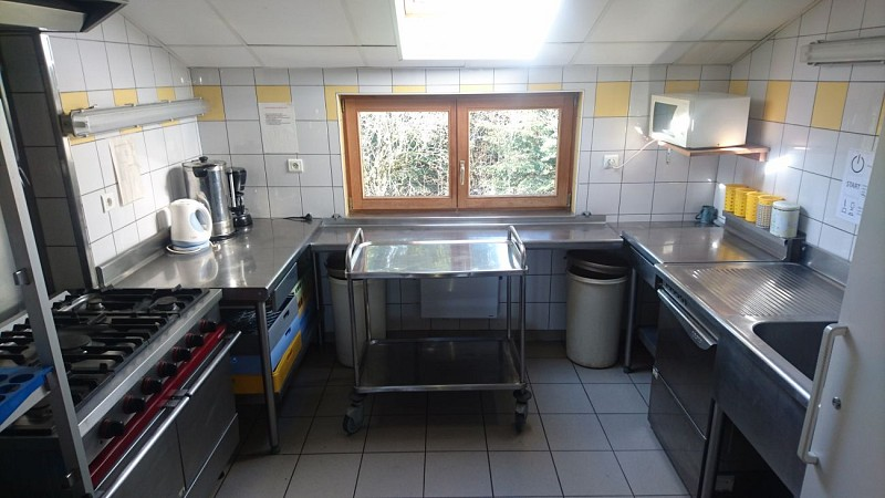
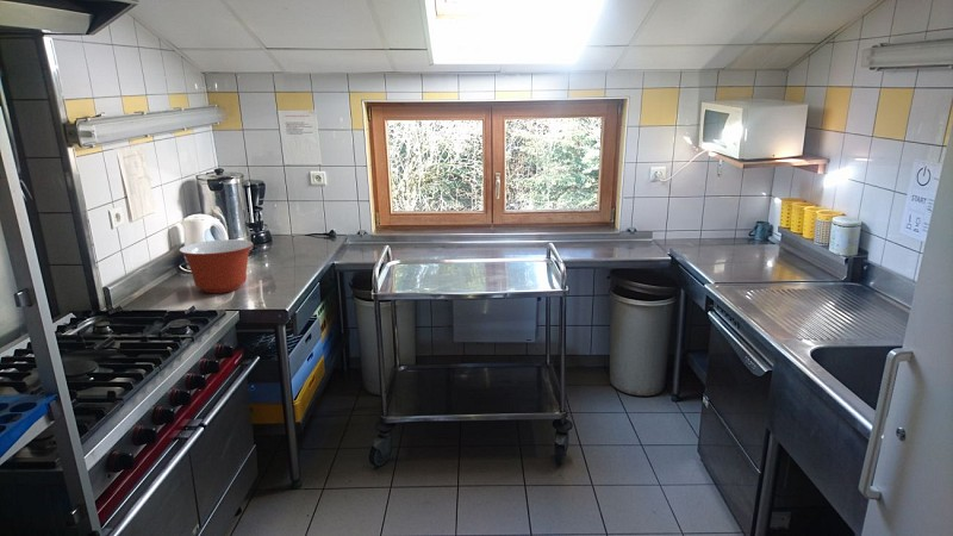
+ mixing bowl (219, 267)
